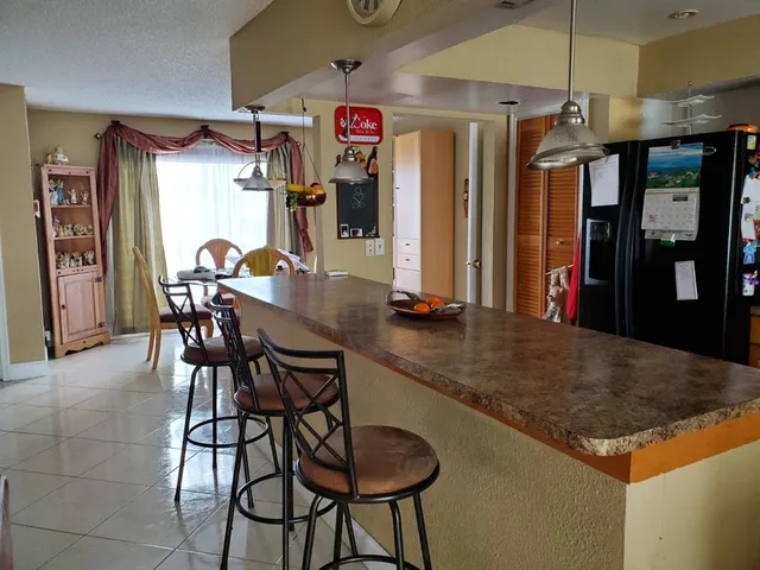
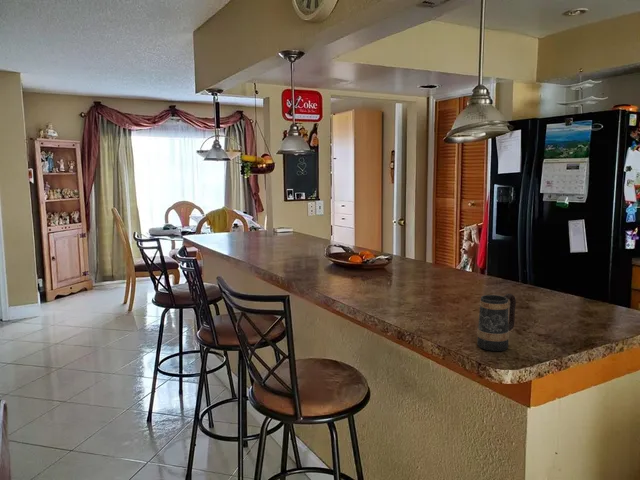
+ mug (498, 320)
